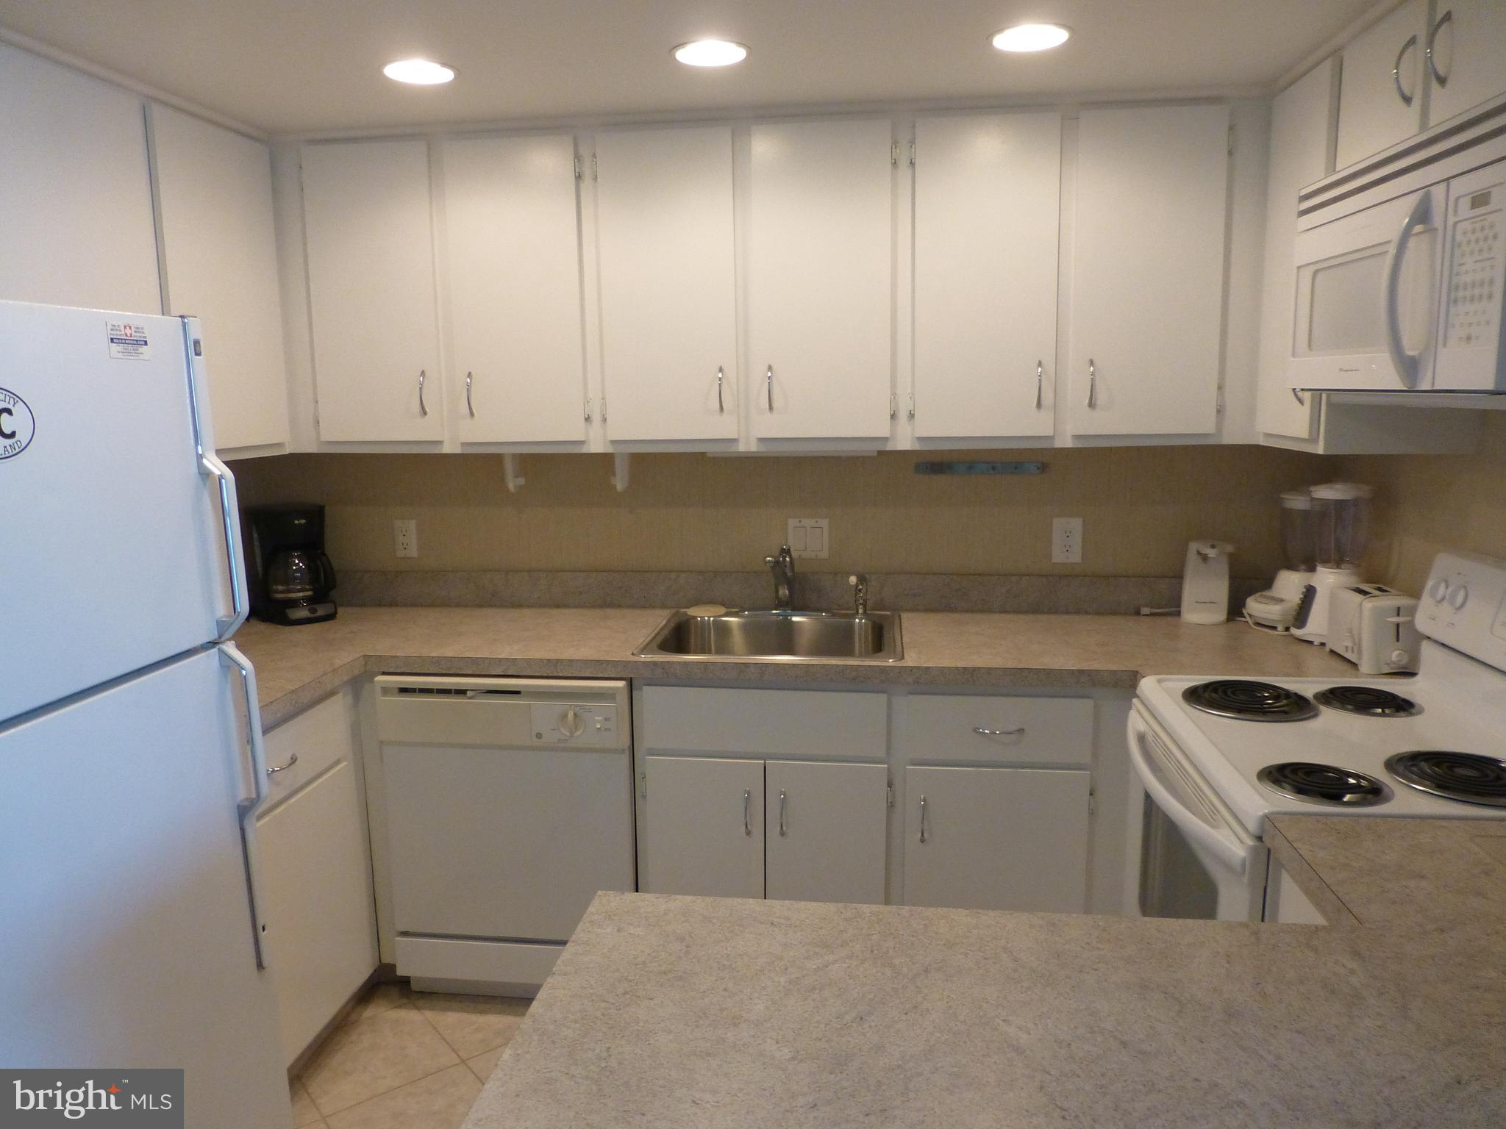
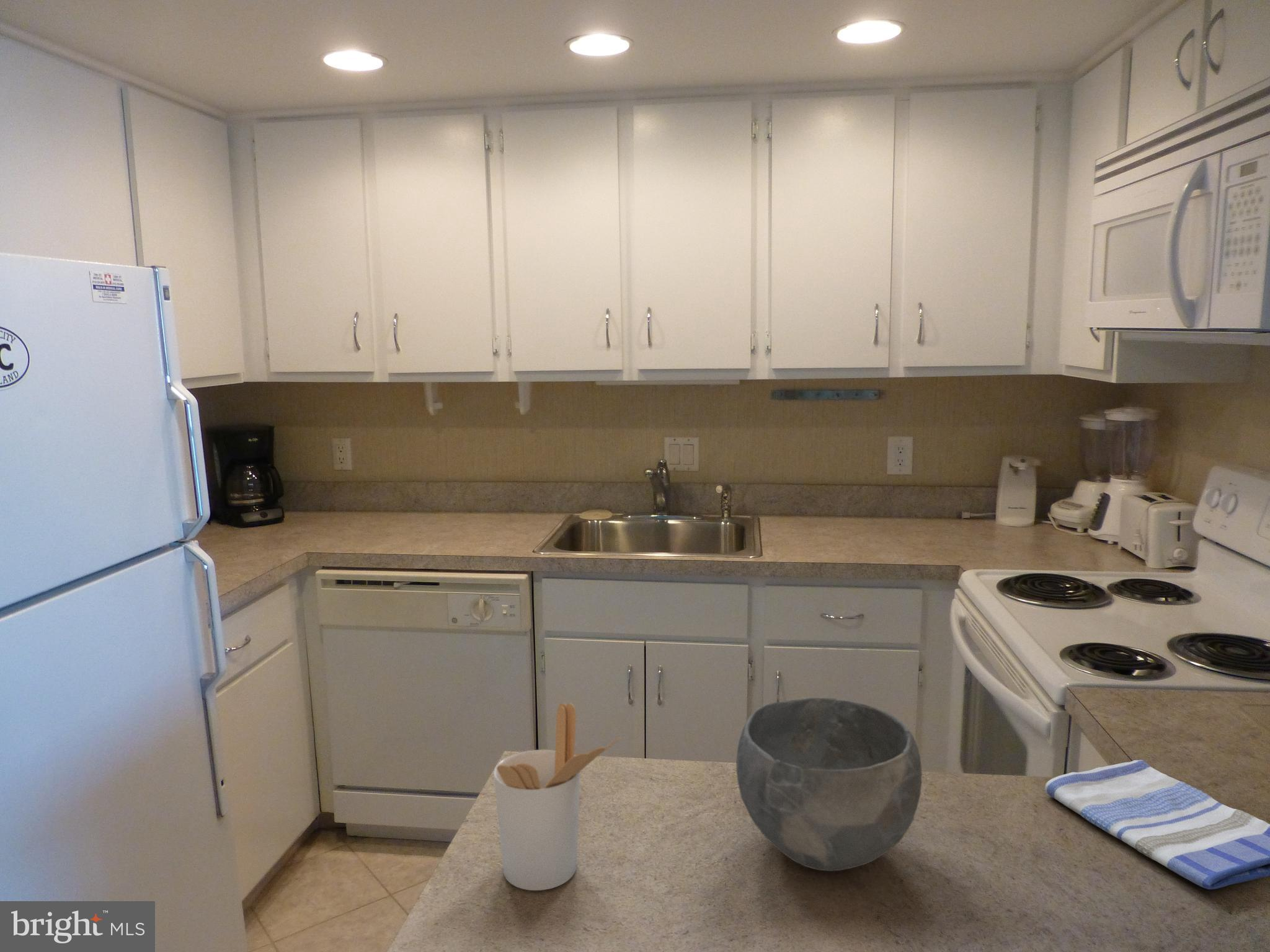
+ dish towel (1168, 816)
+ bowl (827, 789)
+ utensil holder (556, 801)
